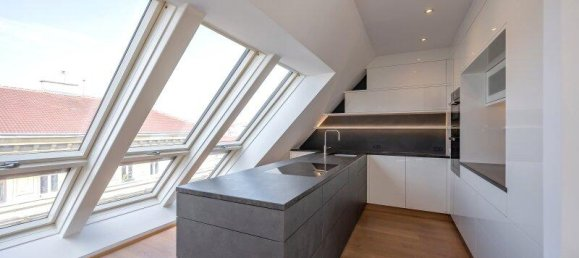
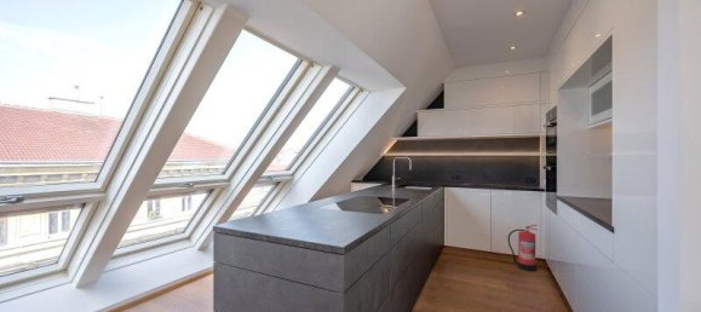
+ fire extinguisher (522, 244)
